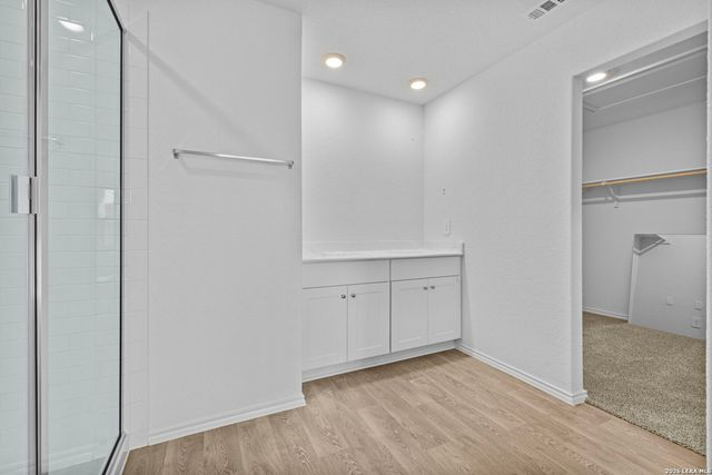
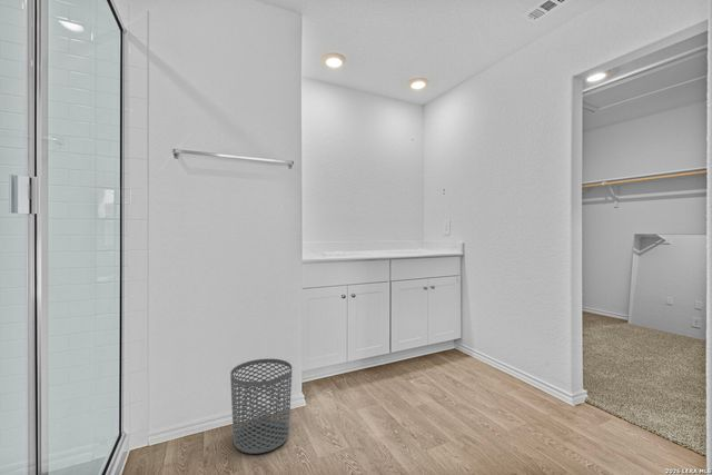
+ waste bin (261, 403)
